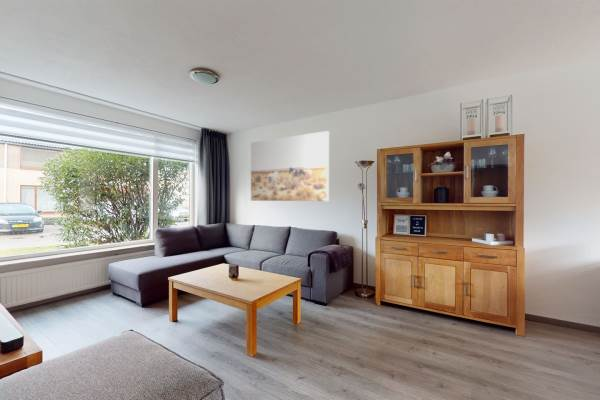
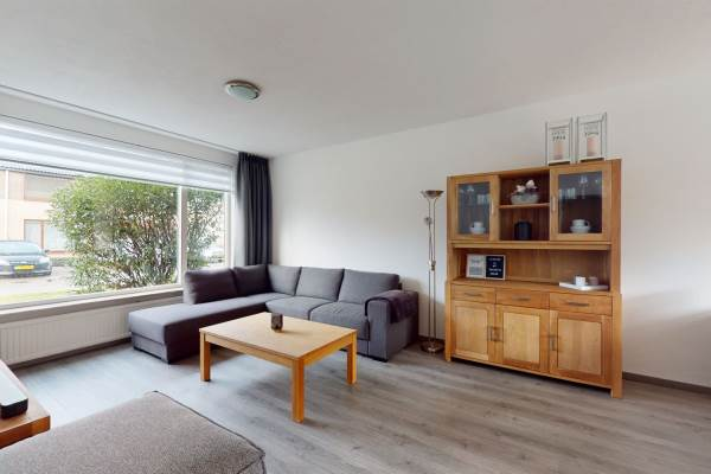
- wall art (286, 169)
